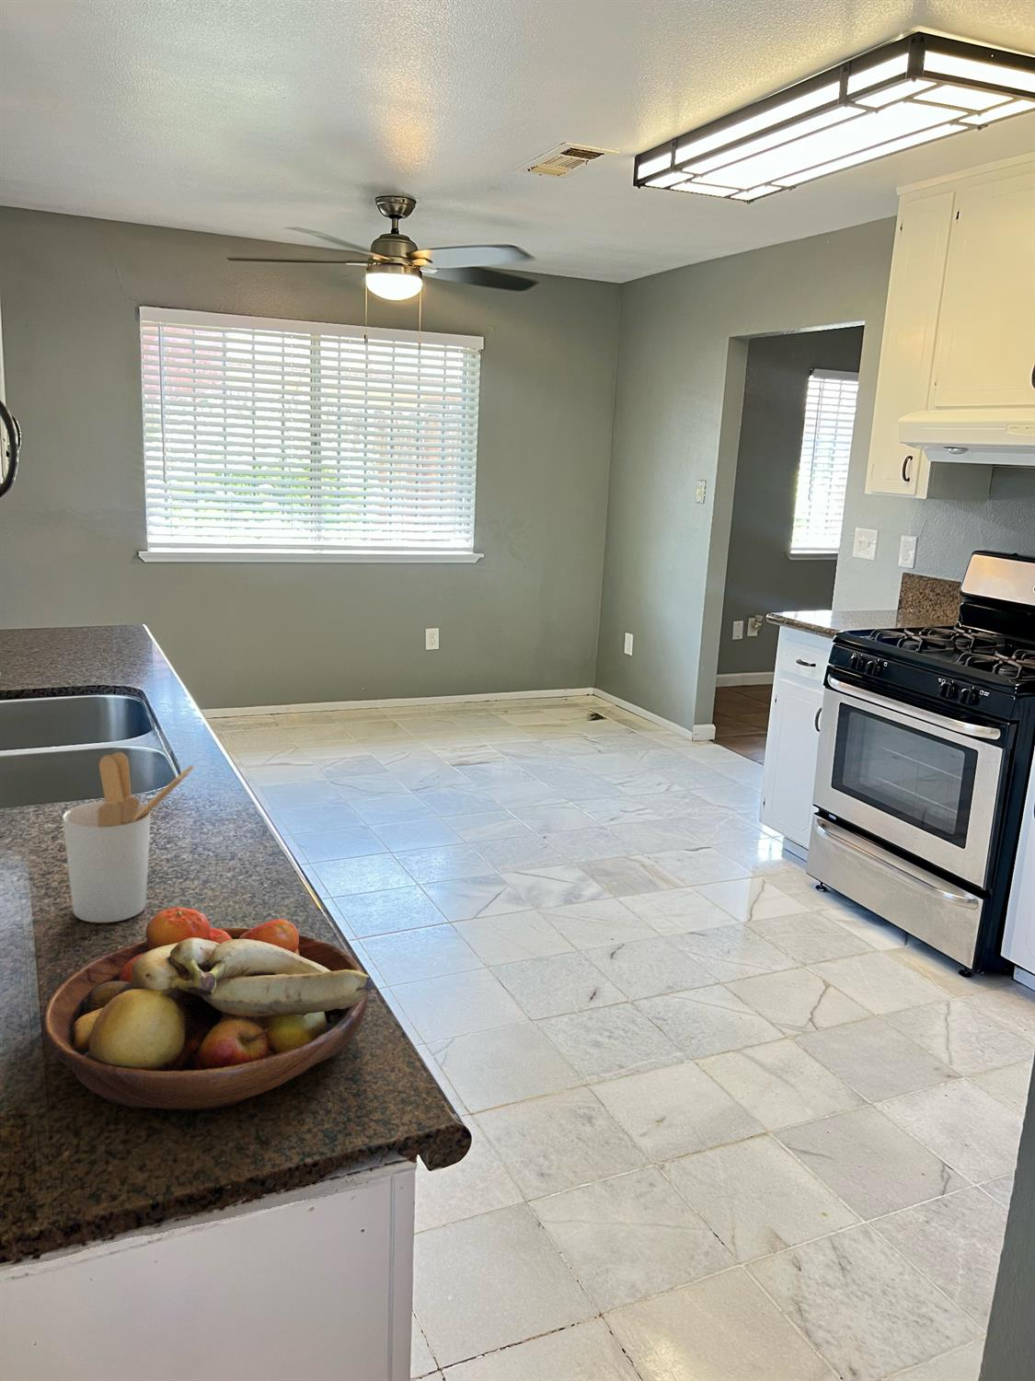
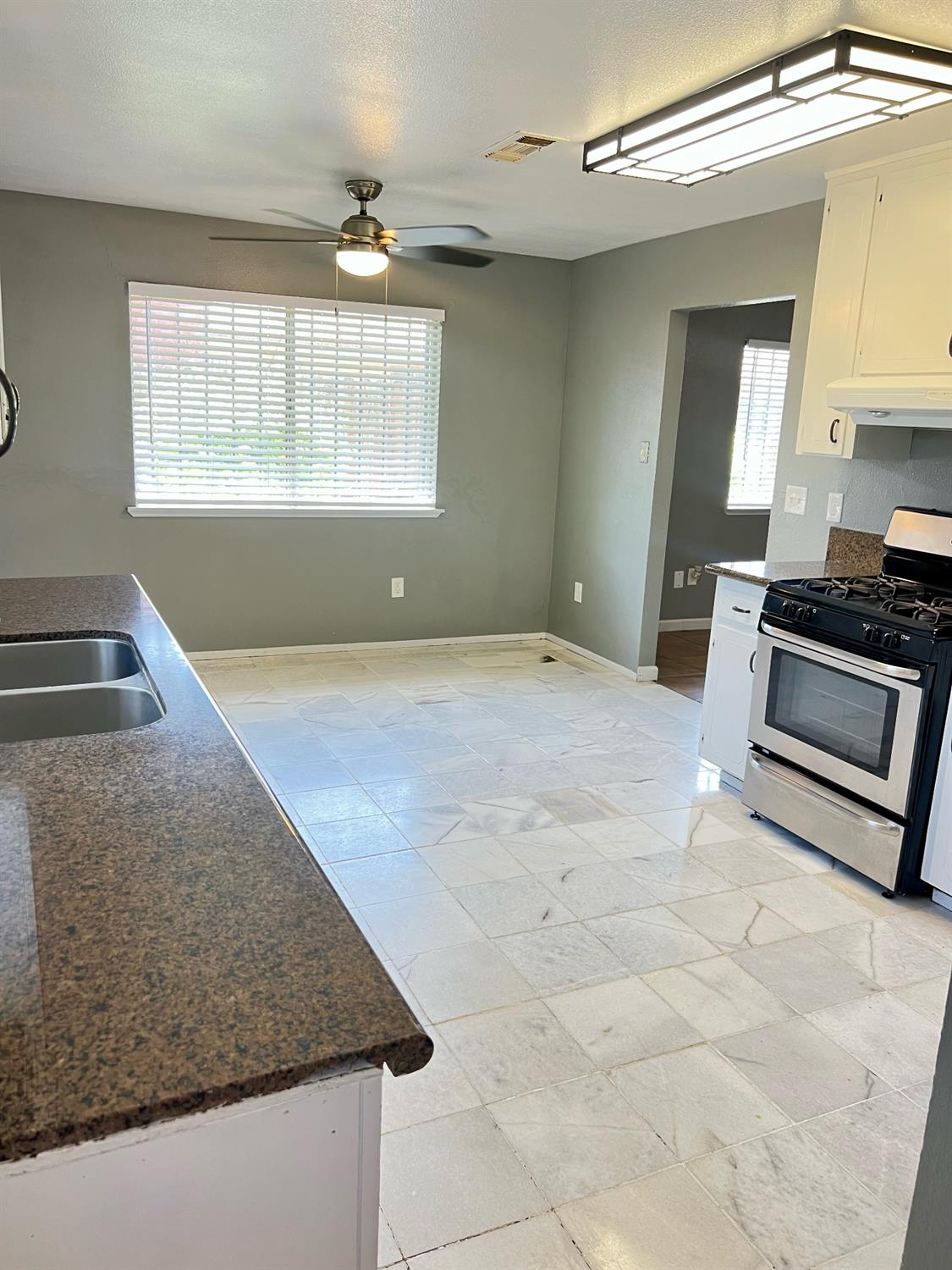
- fruit bowl (216, 980)
- utensil holder (130, 837)
